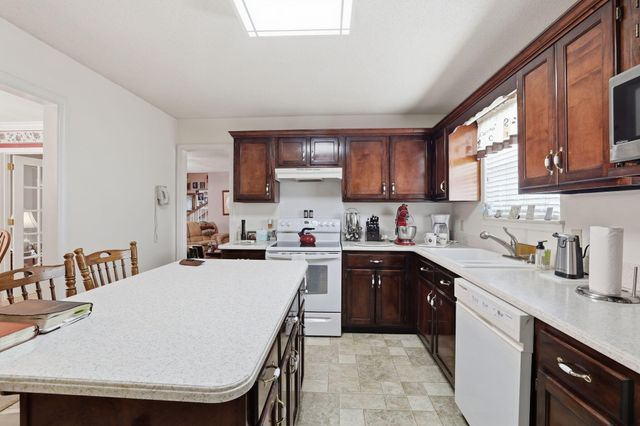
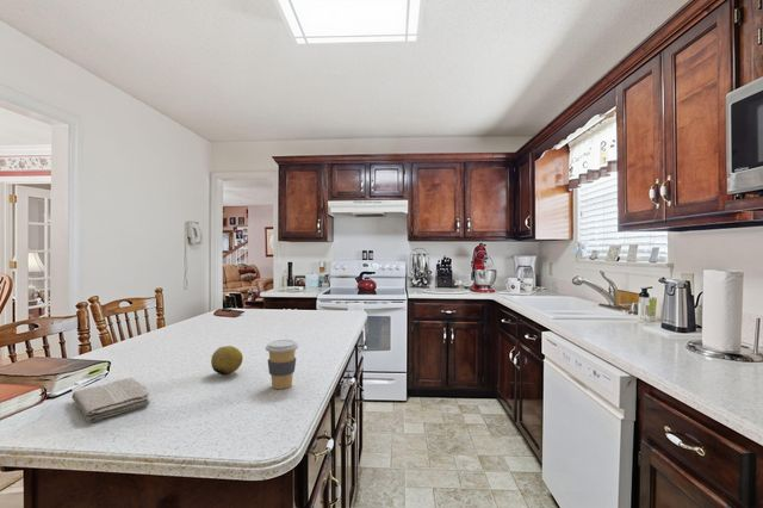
+ coffee cup (281, 364)
+ washcloth (111, 396)
+ fruit (227, 359)
